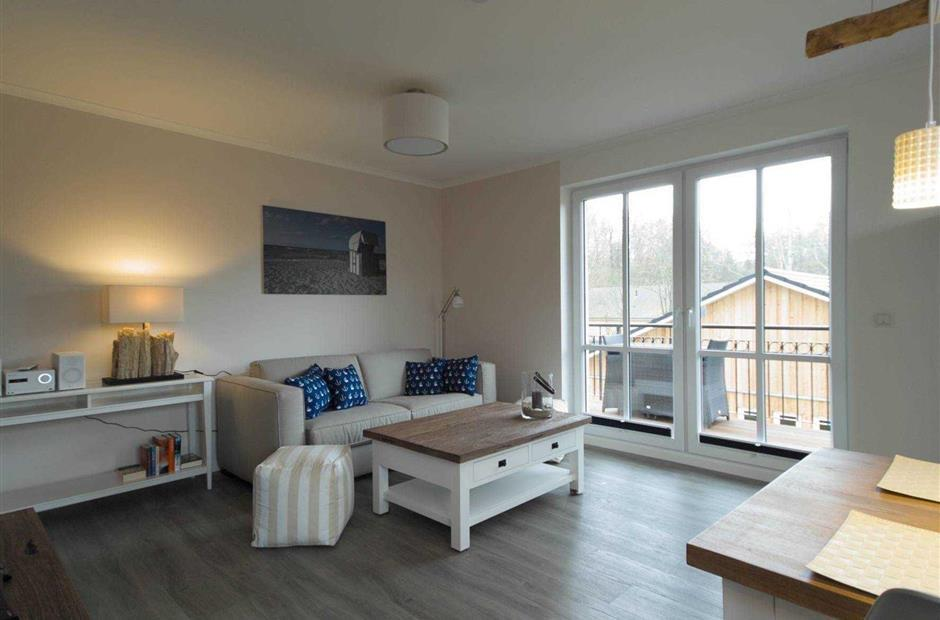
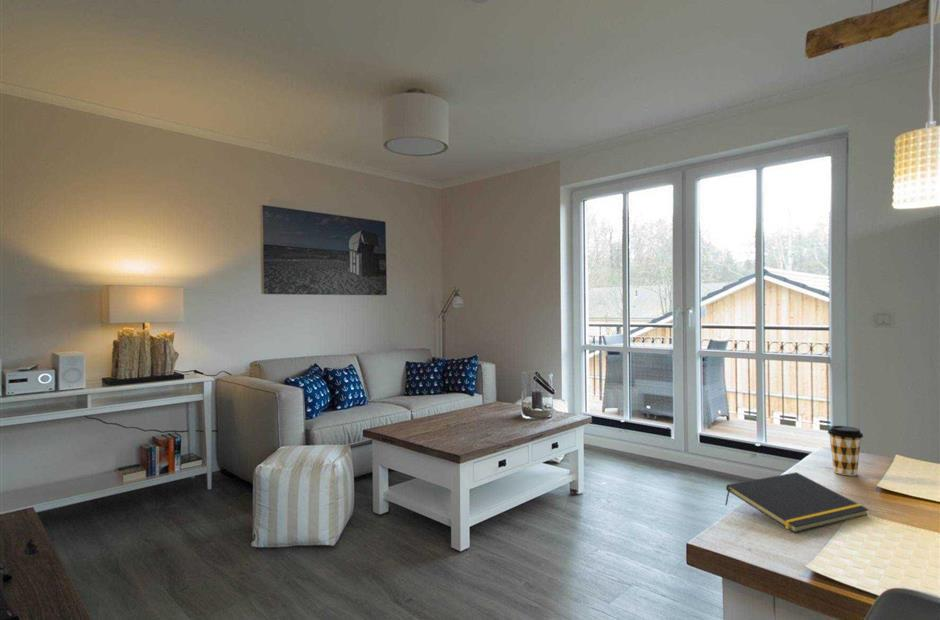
+ coffee cup (845, 450)
+ notepad (795, 499)
